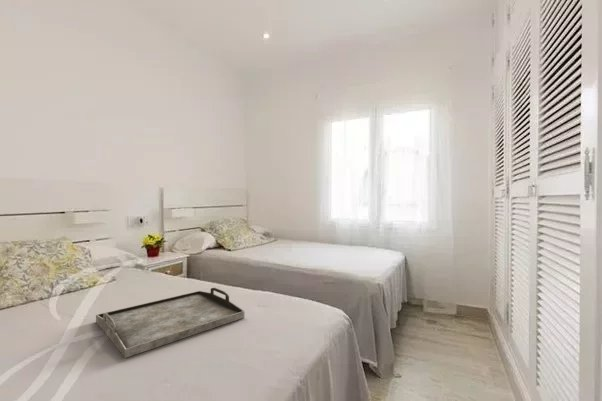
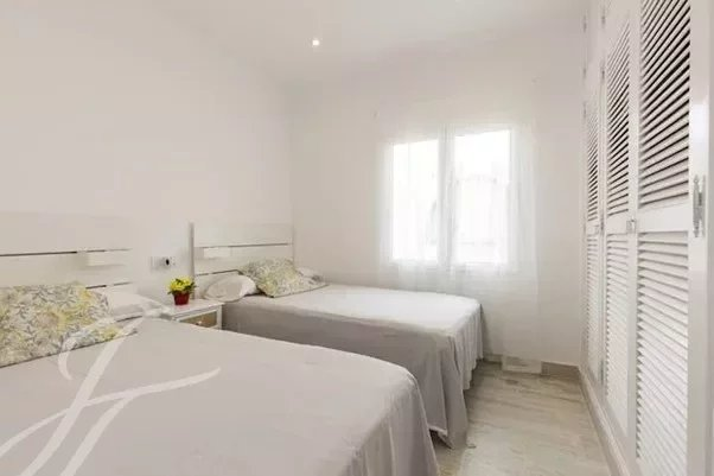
- serving tray (171, 310)
